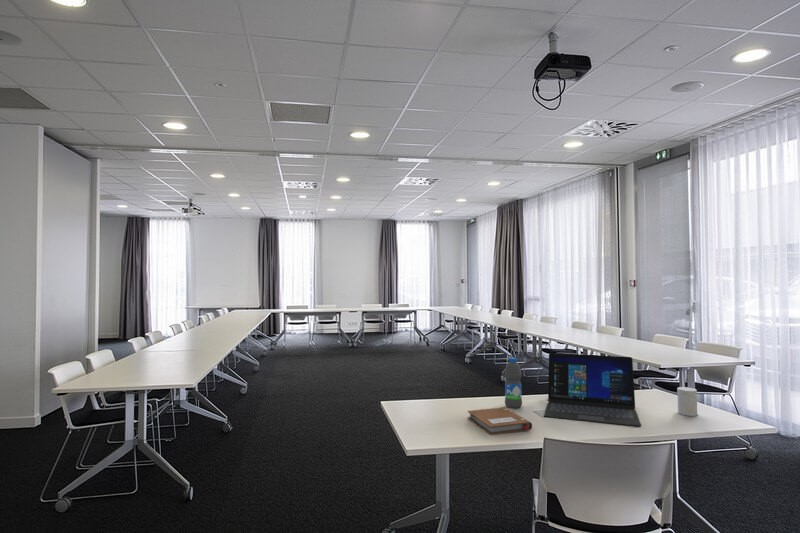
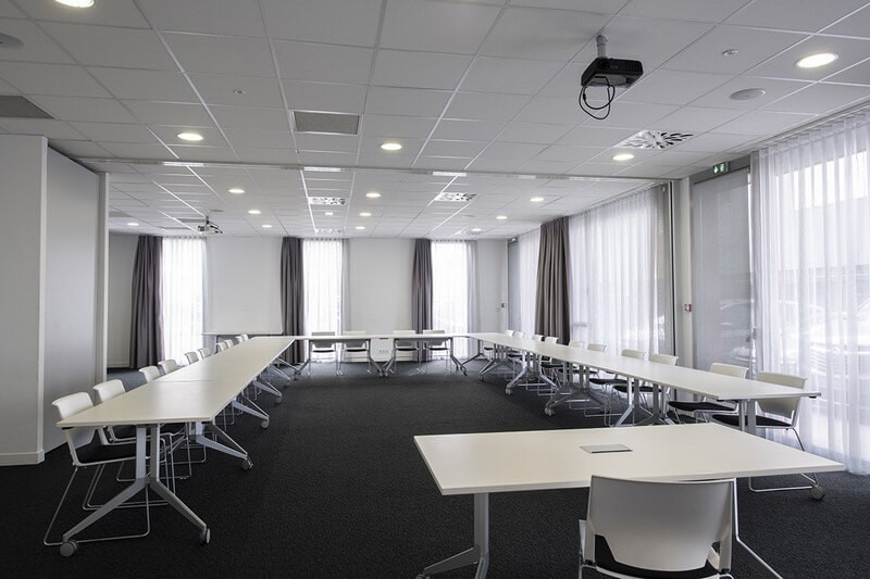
- water bottle (513, 382)
- laptop (590, 385)
- notebook (499, 420)
- cup (687, 401)
